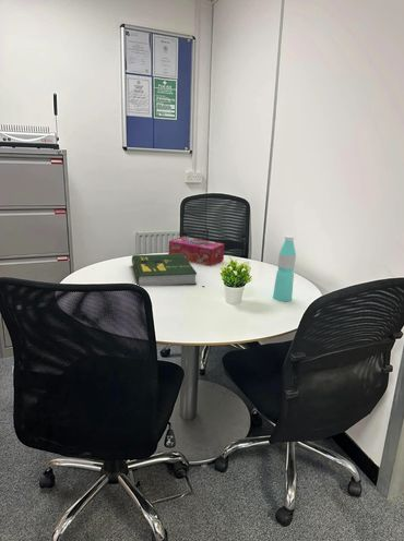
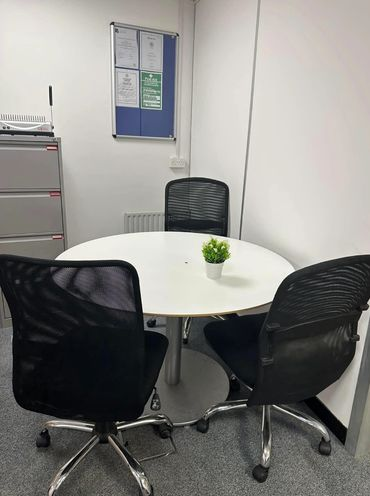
- book (162, 268)
- tissue box (195, 250)
- water bottle (285, 267)
